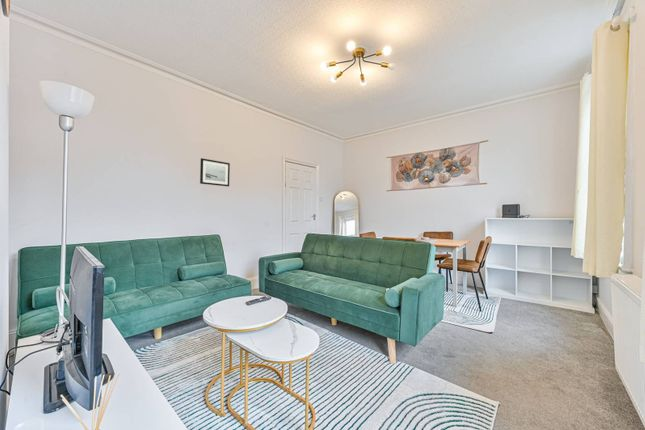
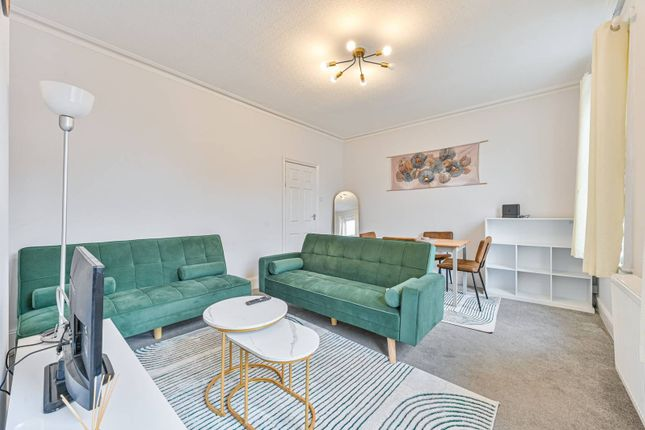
- wall art (215, 173)
